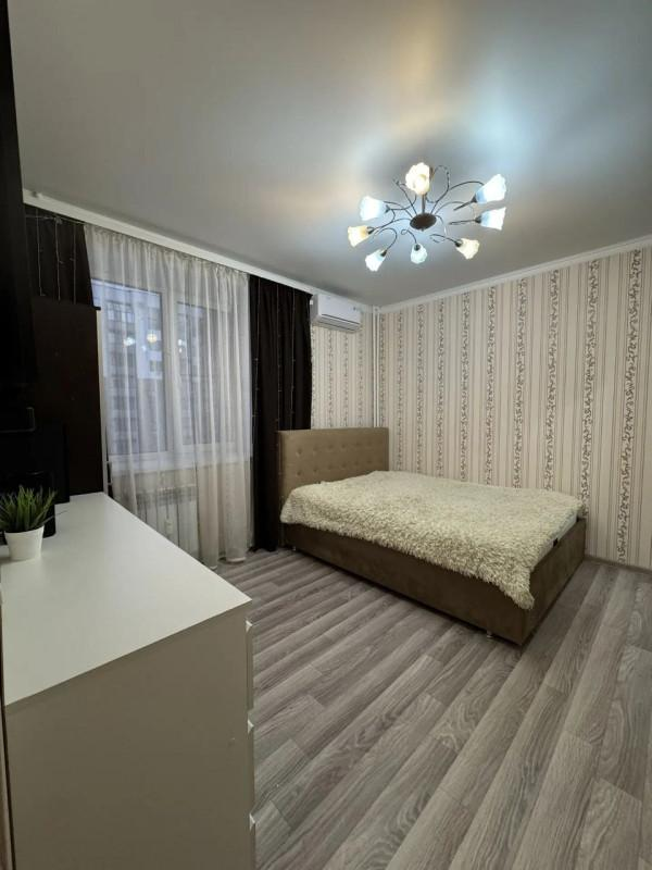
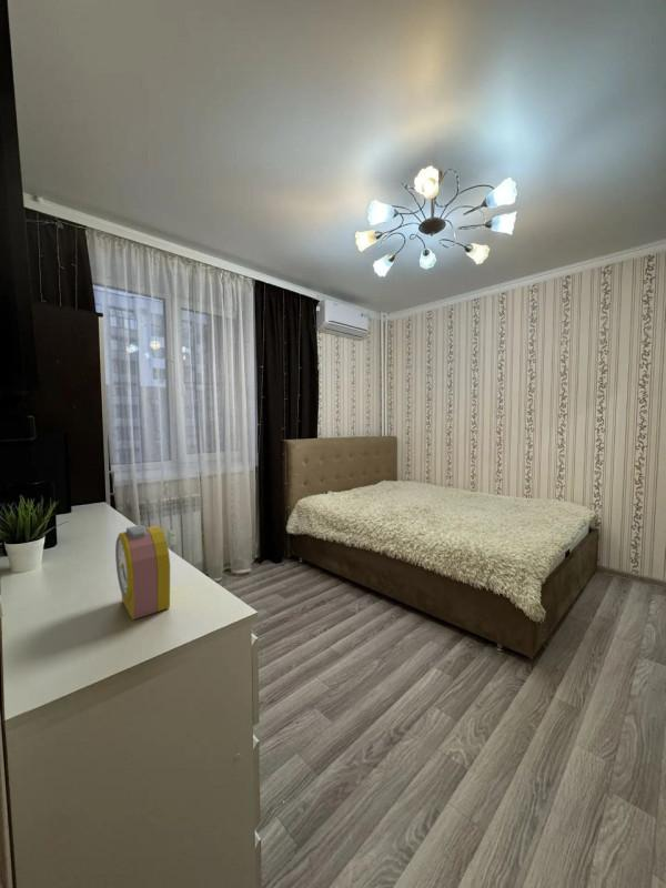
+ alarm clock (141, 565)
